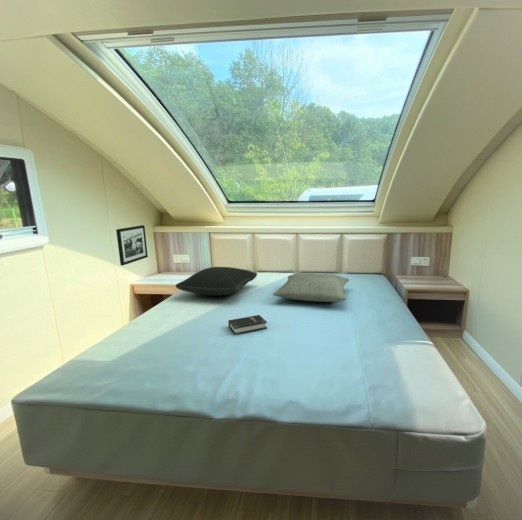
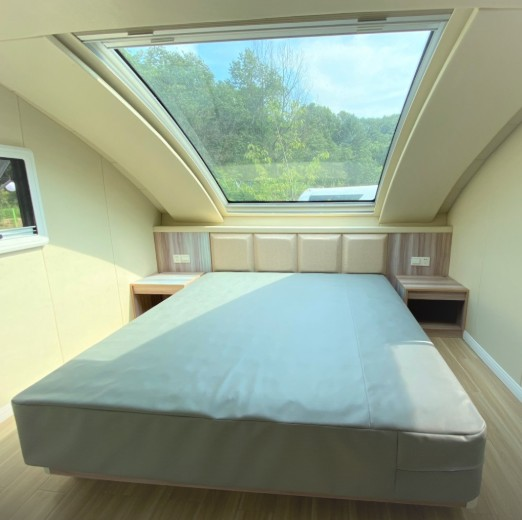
- pillow (313, 286)
- hardback book (247, 324)
- picture frame (133, 244)
- pillow (218, 280)
